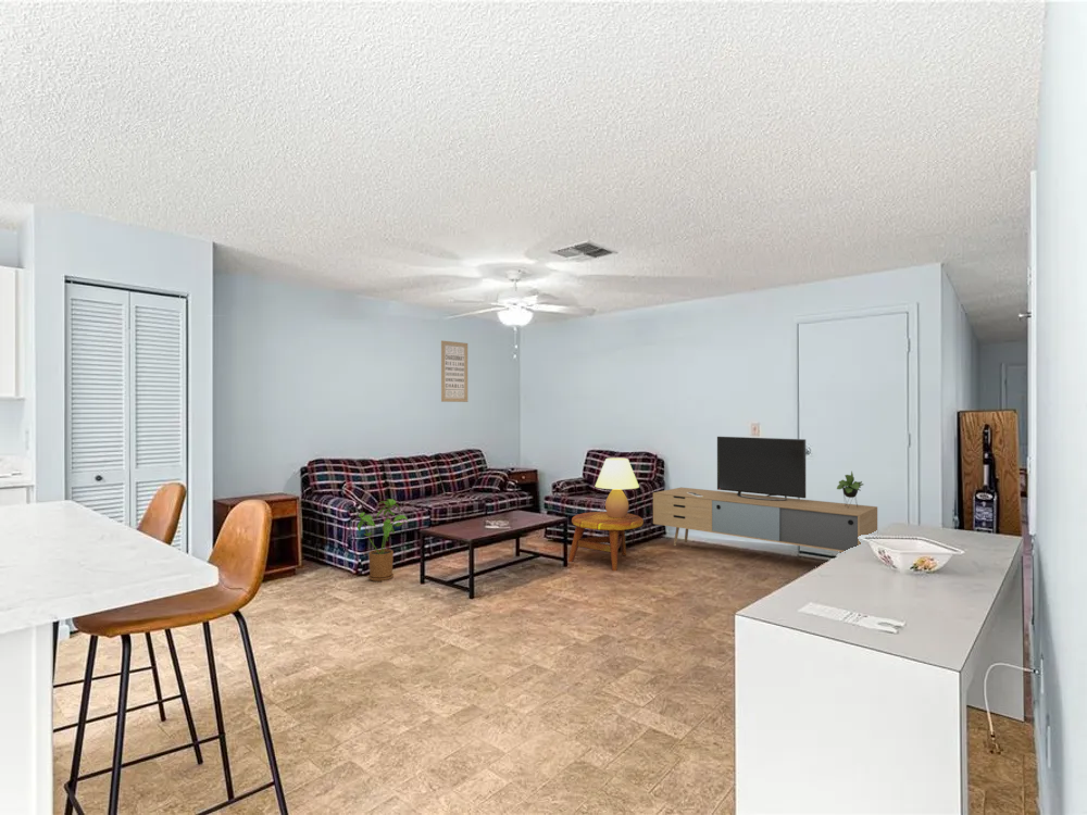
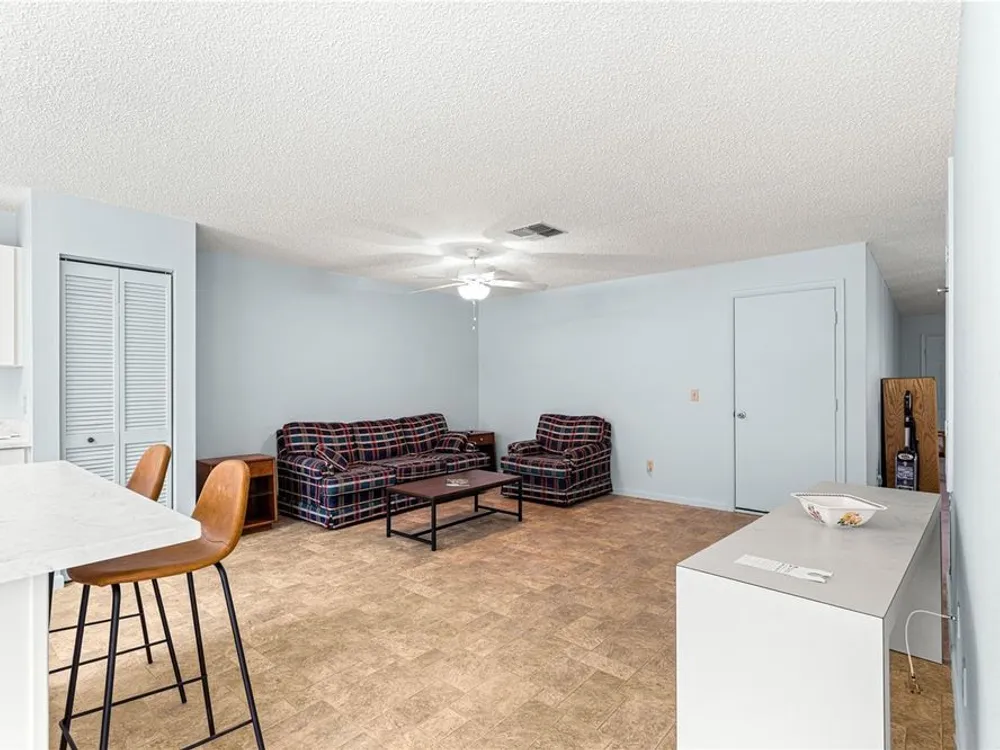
- house plant (385, 539)
- table lamp (616, 487)
- wall art (454, 372)
- side table (607, 538)
- media console (757, 497)
